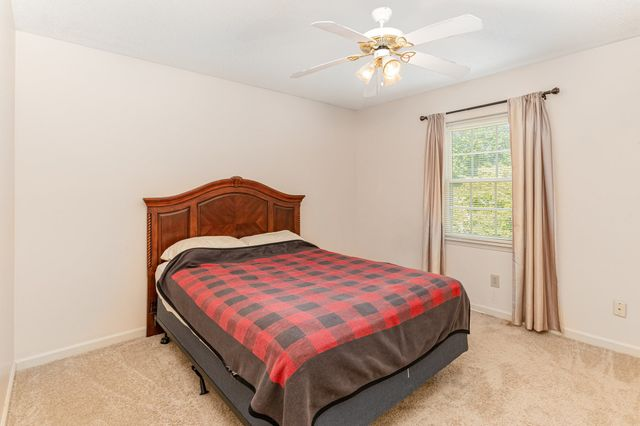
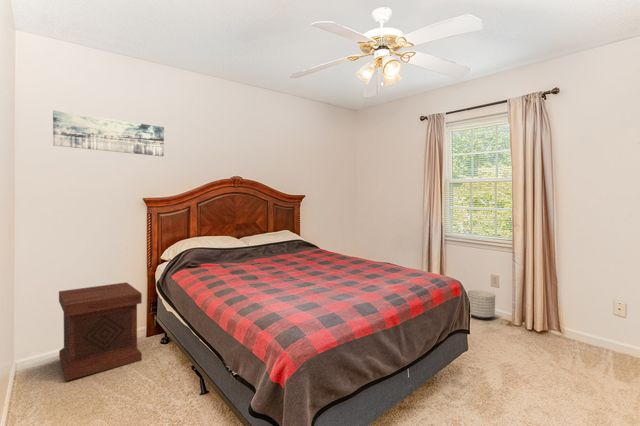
+ wall art (113, 135)
+ planter (480, 304)
+ side table (100, 325)
